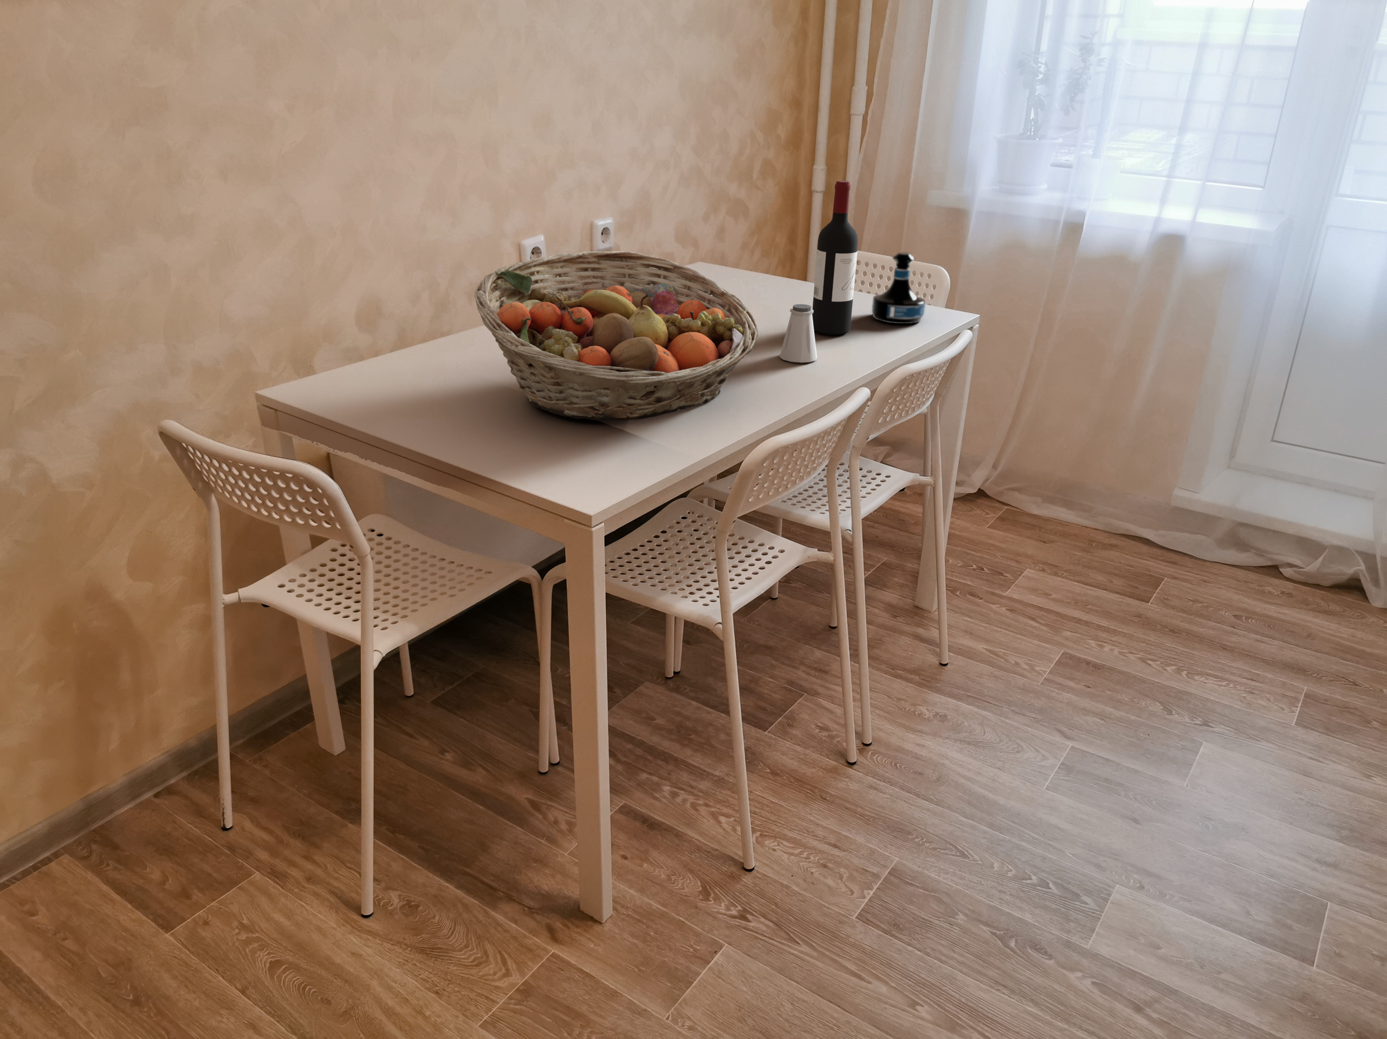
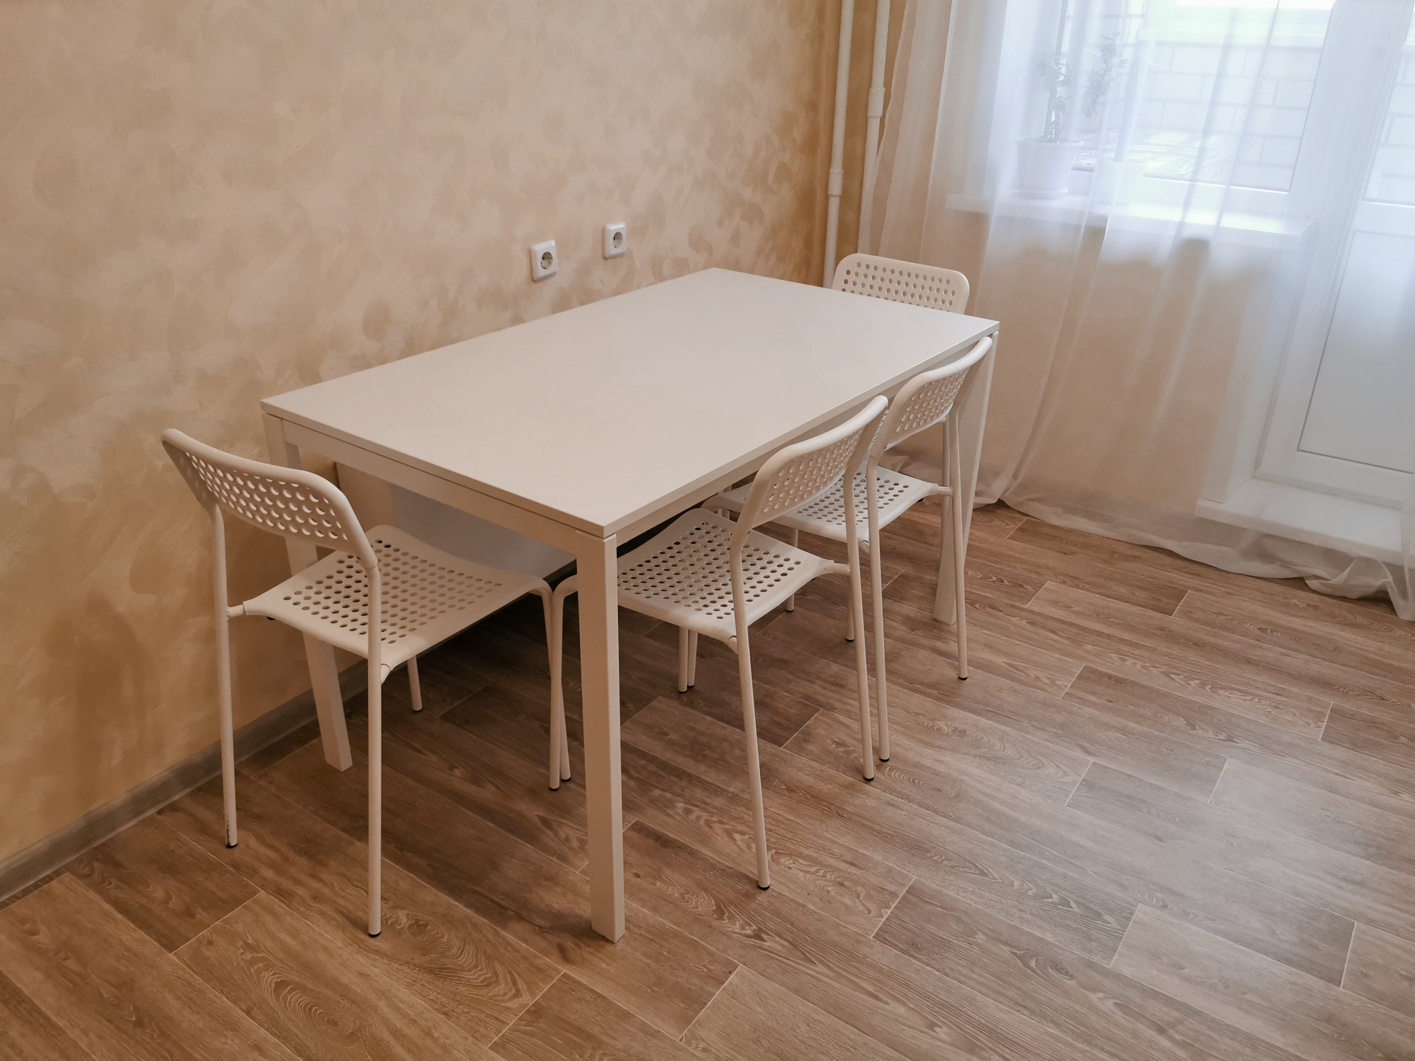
- tequila bottle (901, 286)
- saltshaker (799, 332)
- fruit basket (619, 332)
- wine bottle (835, 259)
